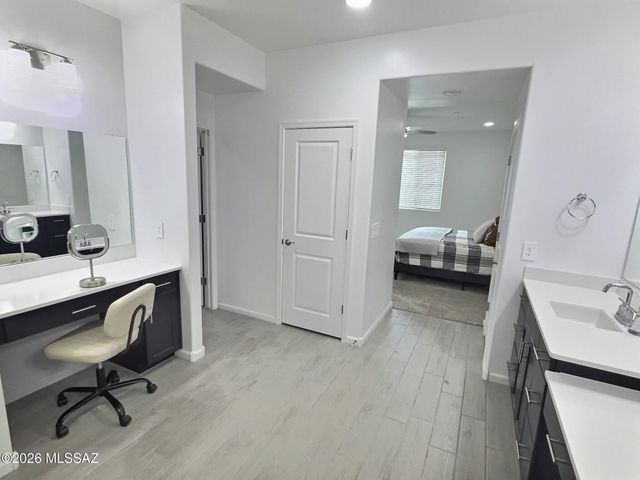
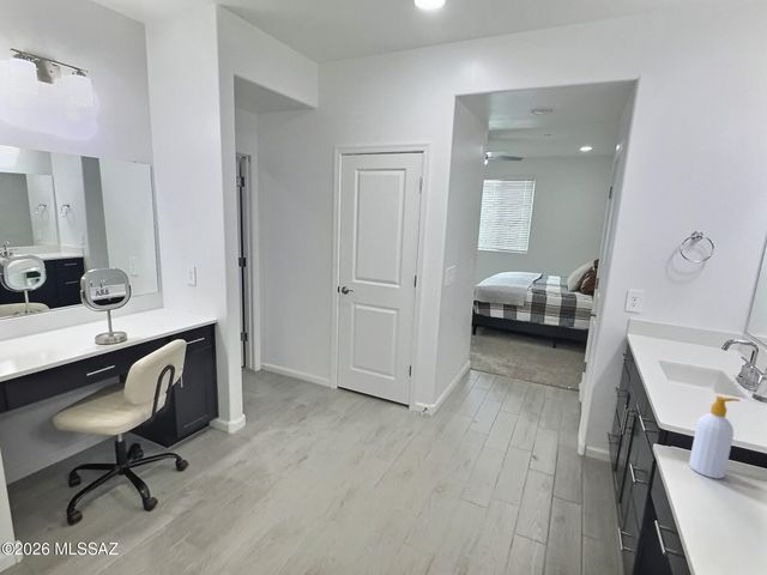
+ soap bottle (714, 434)
